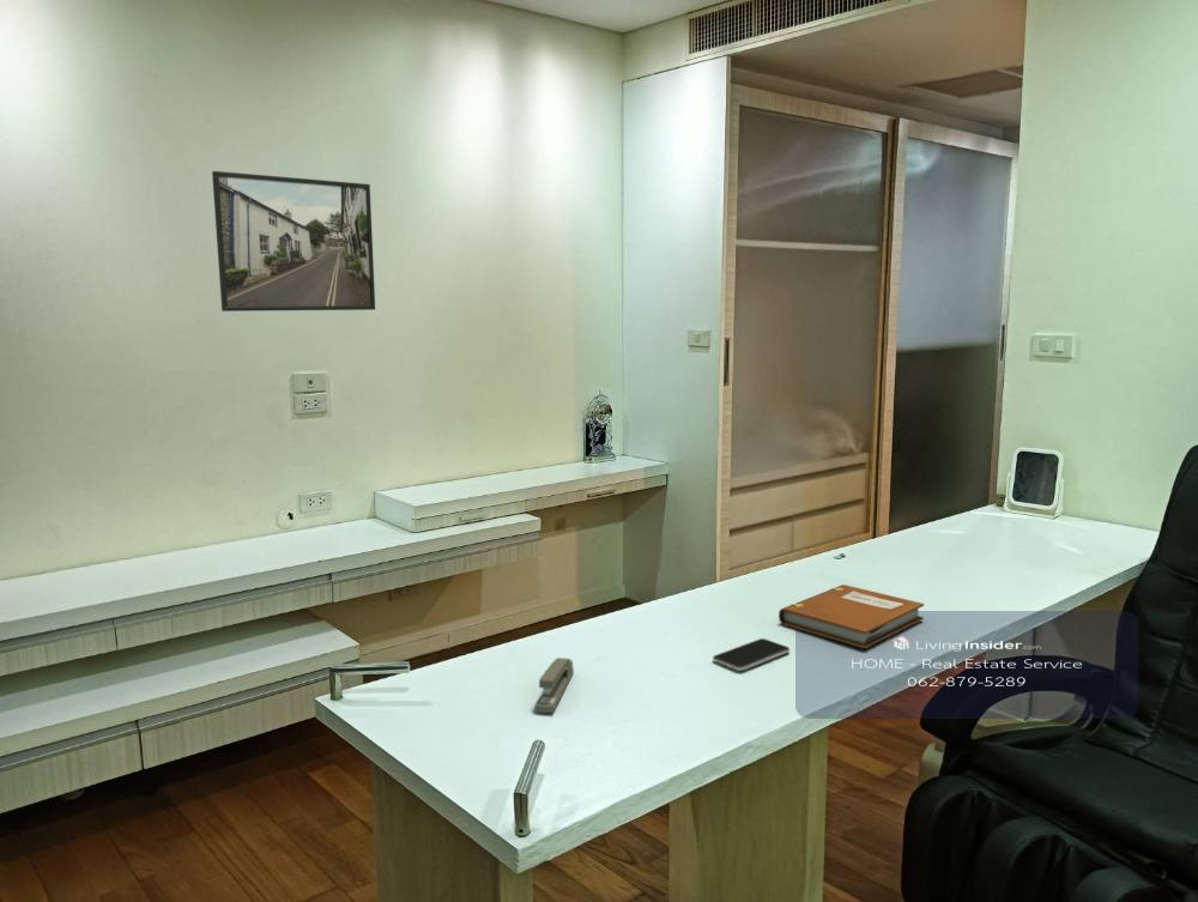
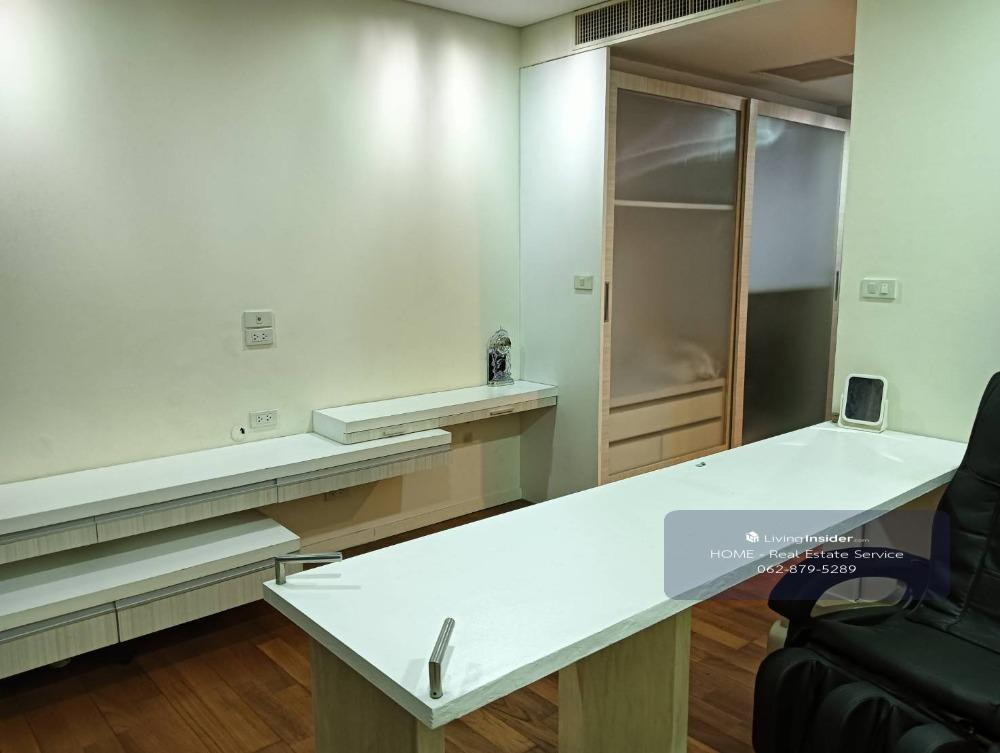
- stapler (555, 678)
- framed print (298, 244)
- smartphone (751, 654)
- notebook (852, 612)
